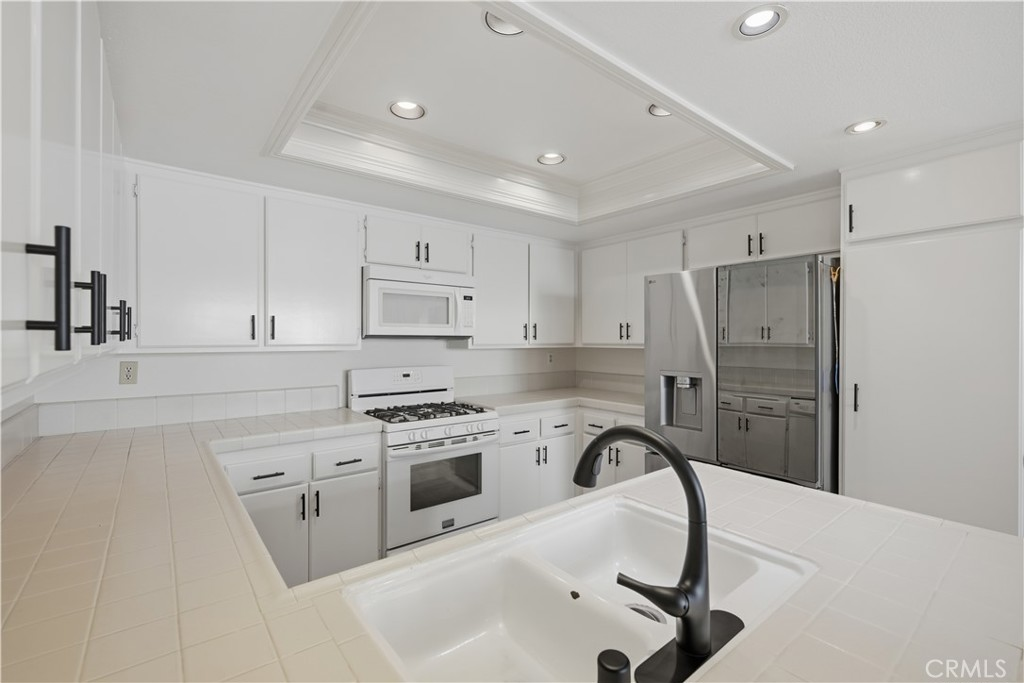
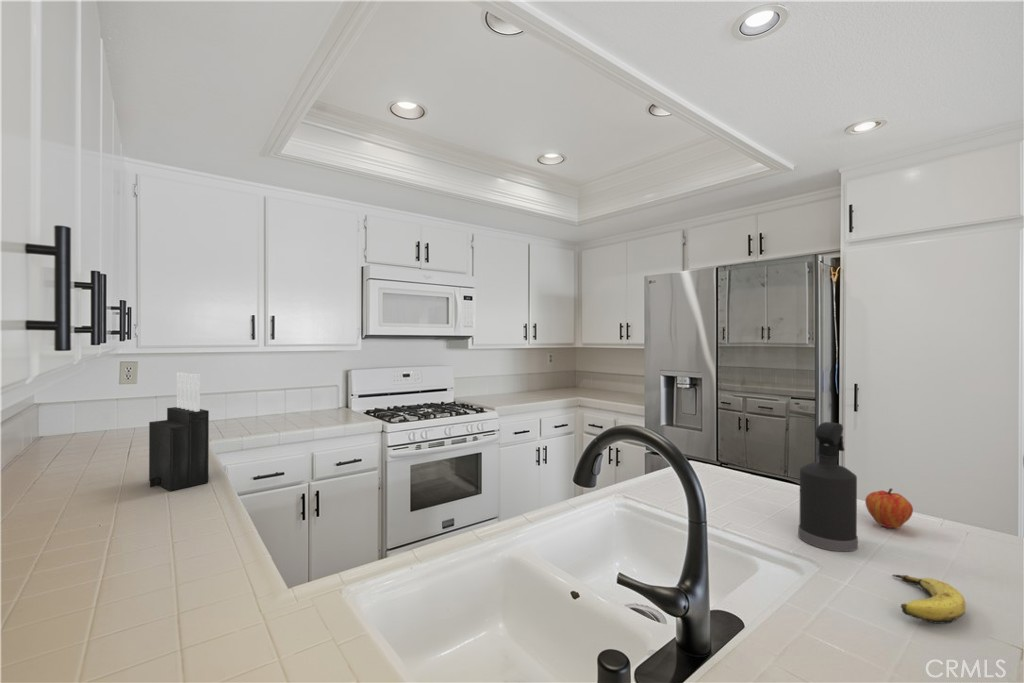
+ banana (927, 593)
+ spray bottle (827, 481)
+ fruit (888, 507)
+ knife block (174, 428)
